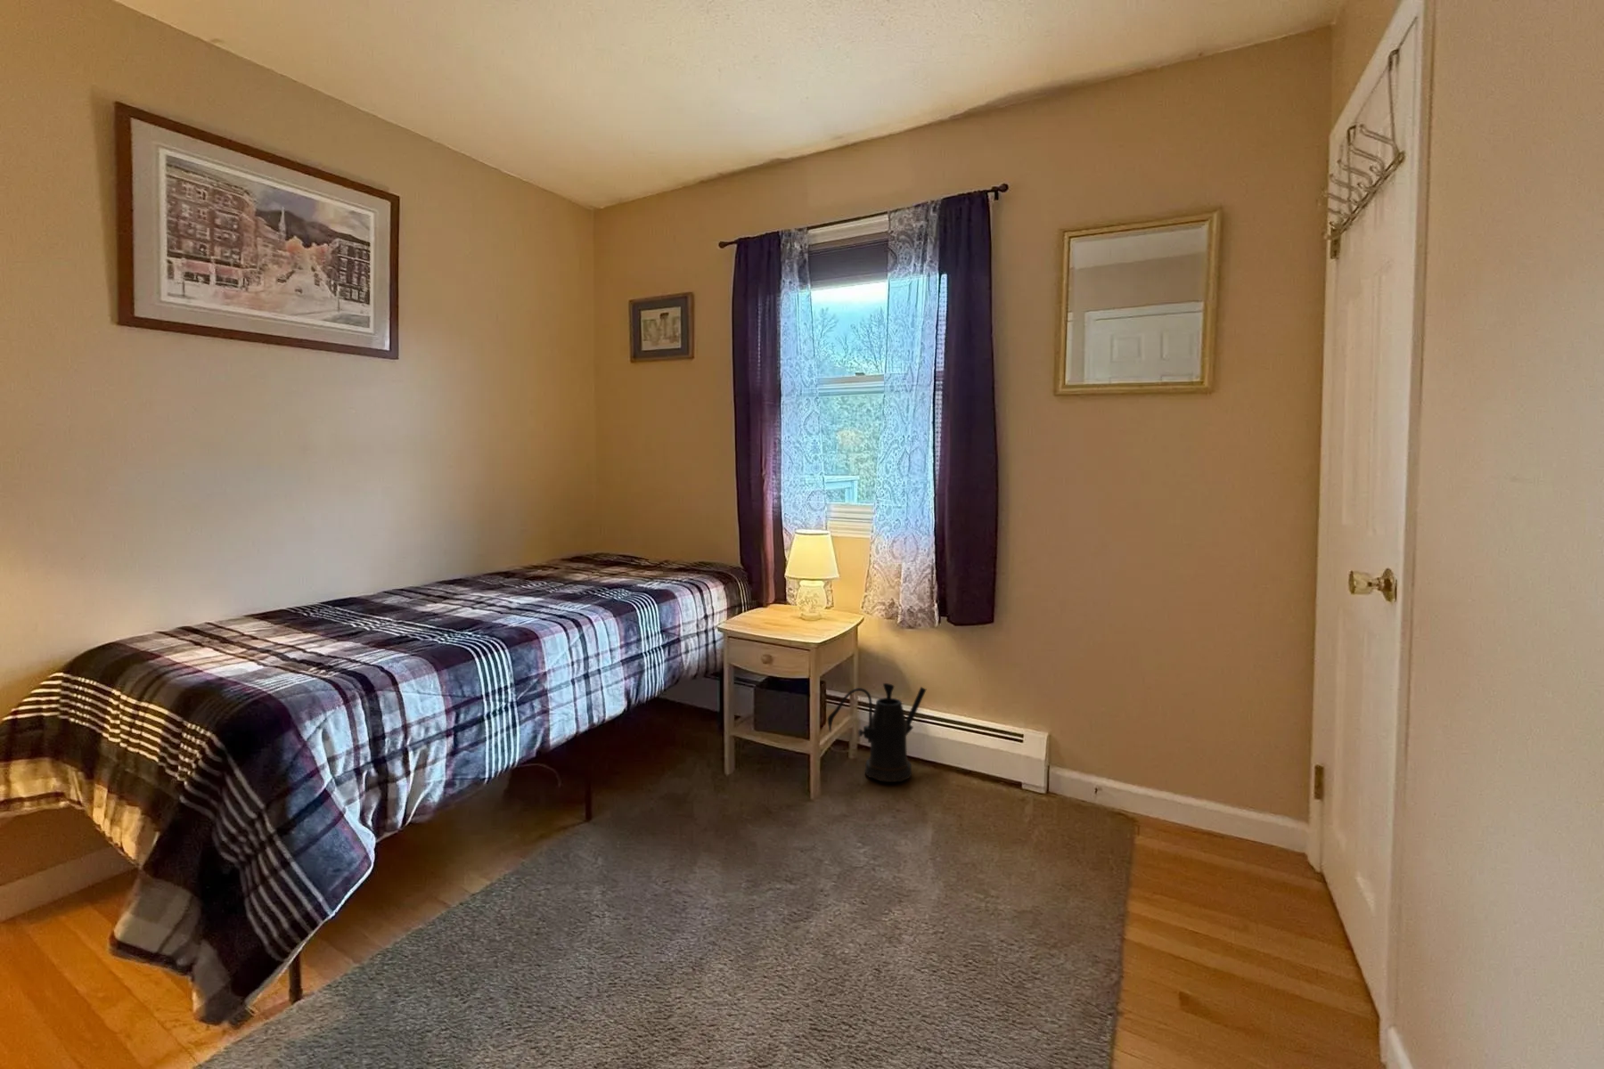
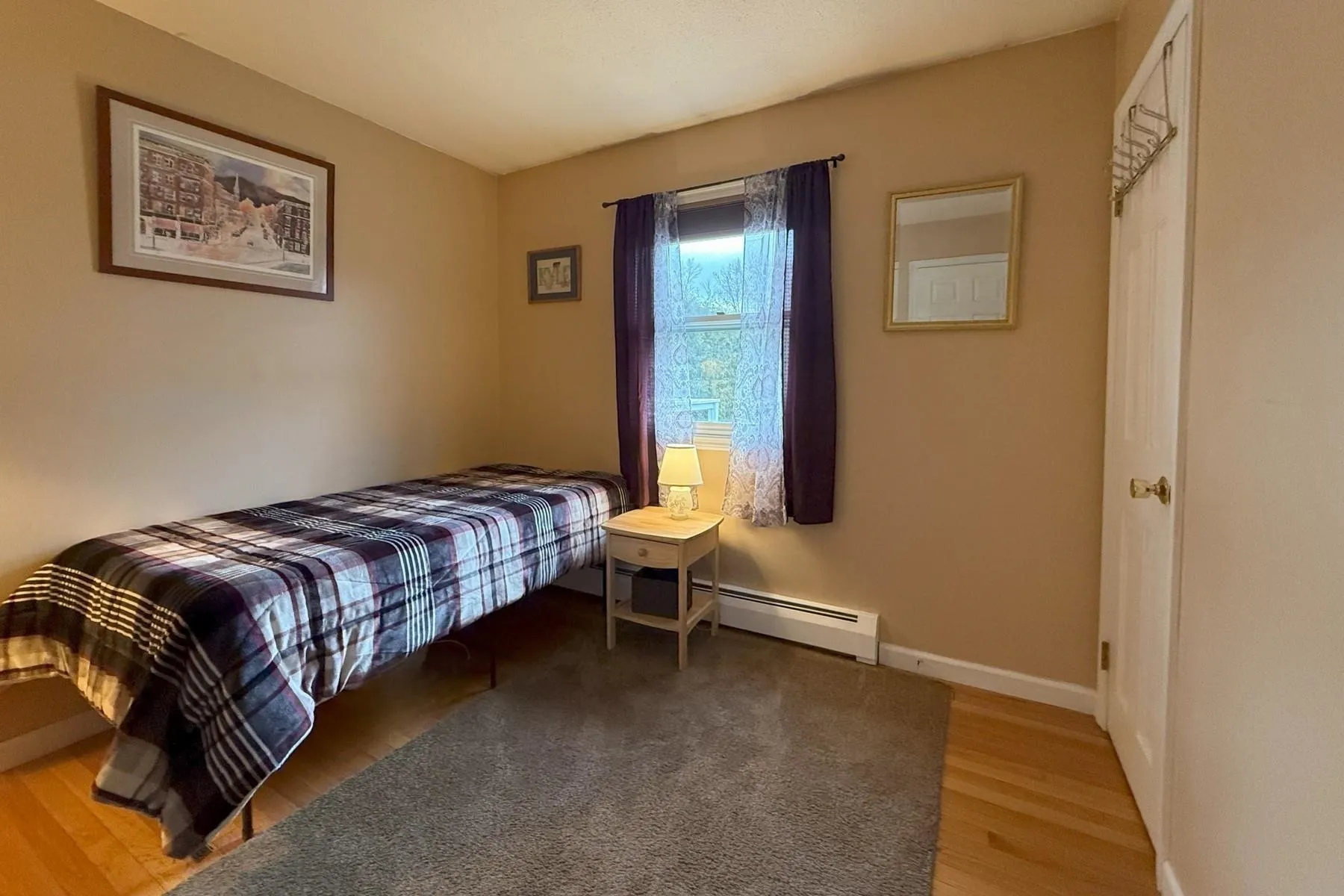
- watering can (877, 730)
